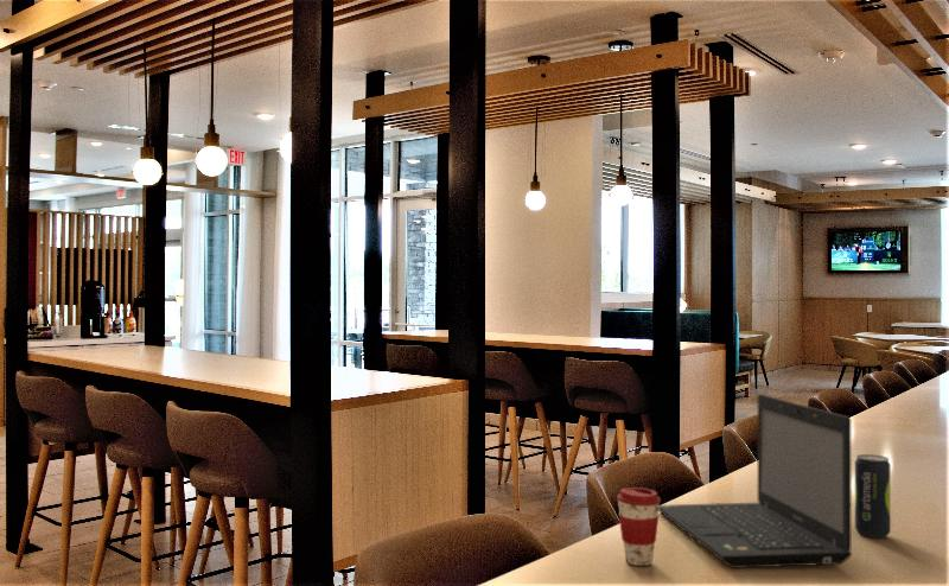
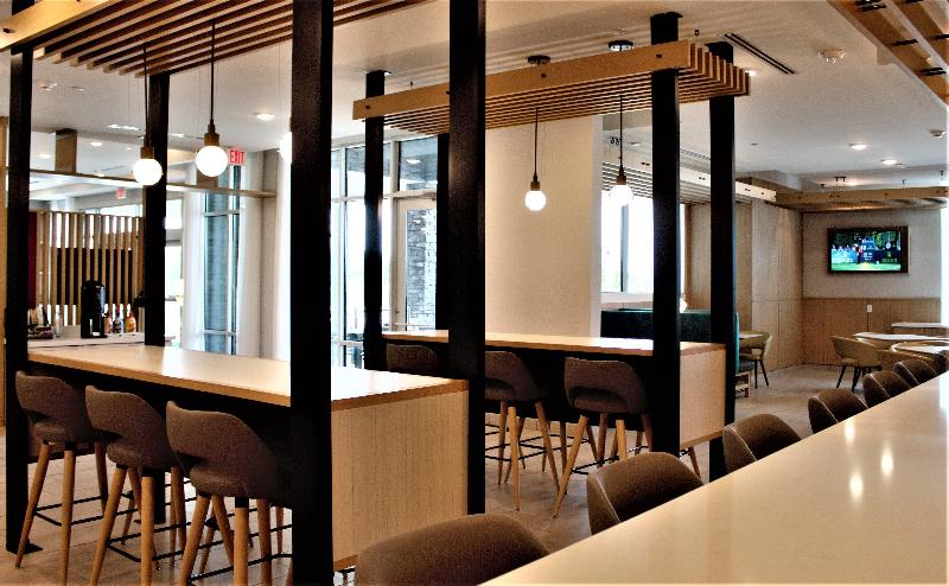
- laptop (758, 471)
- beverage can (872, 495)
- coffee cup (638, 526)
